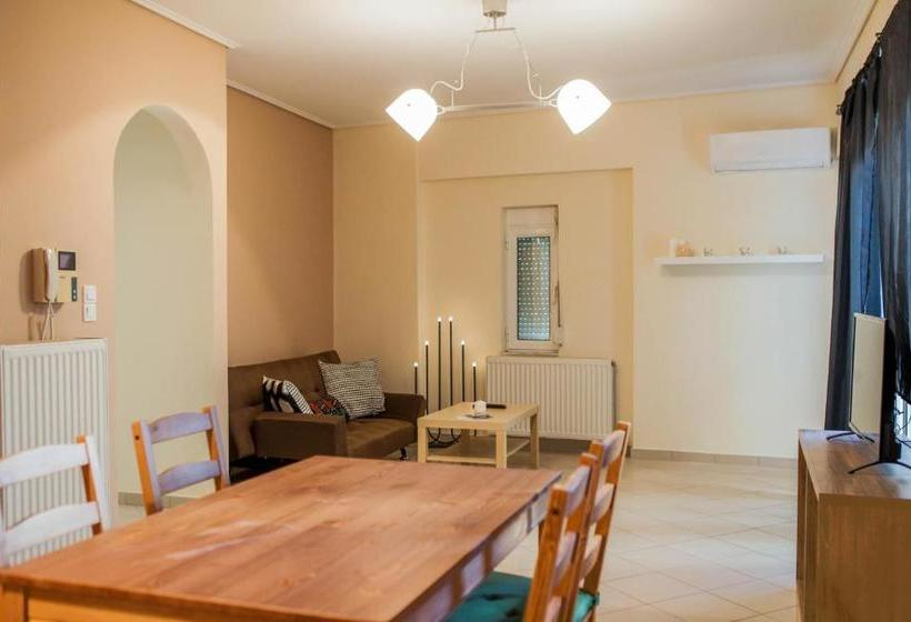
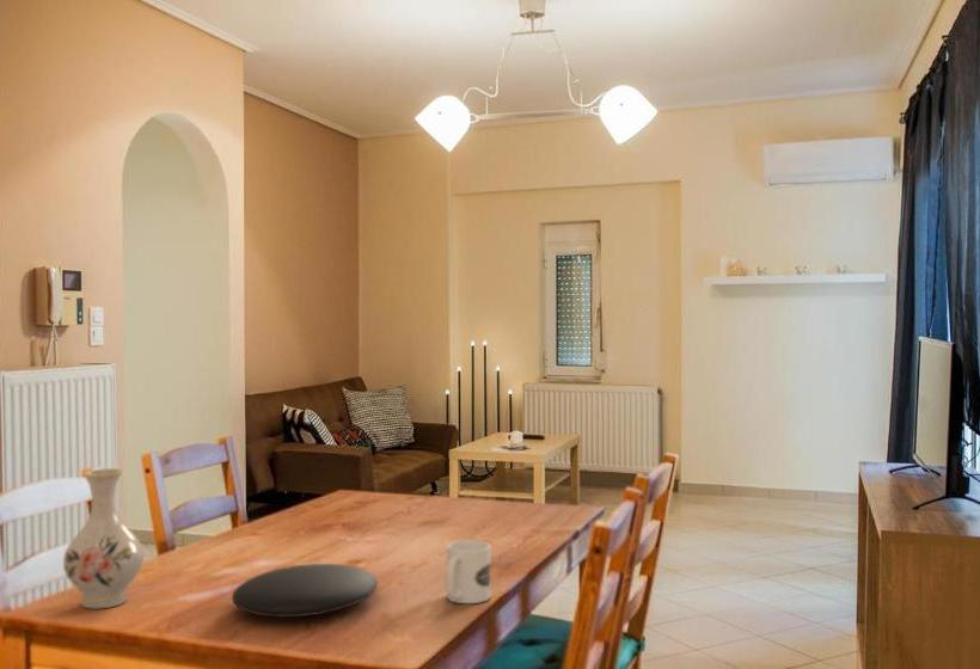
+ vase (103, 536)
+ plate (306, 588)
+ mug (464, 572)
